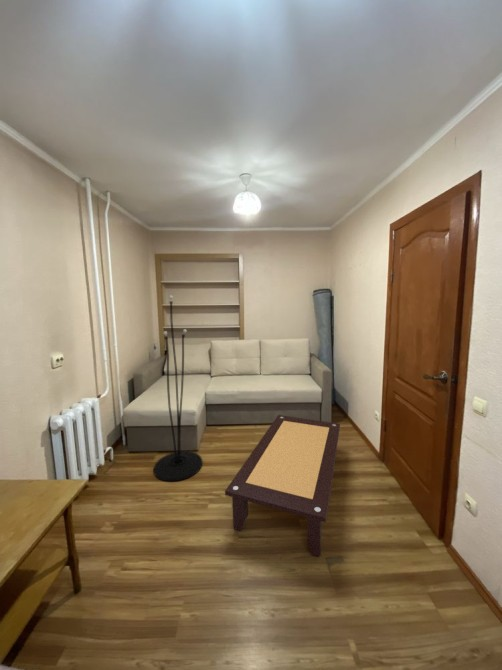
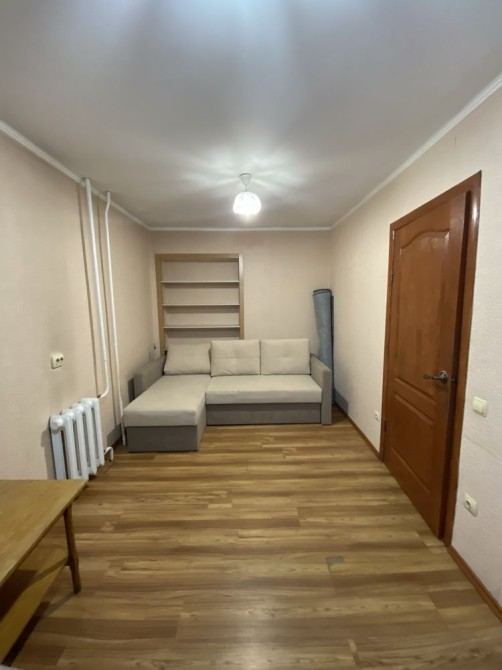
- coffee table (294, 467)
- floor lamp (176, 384)
